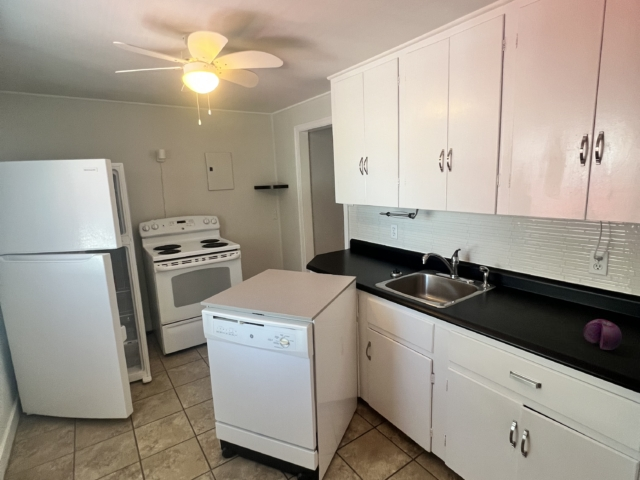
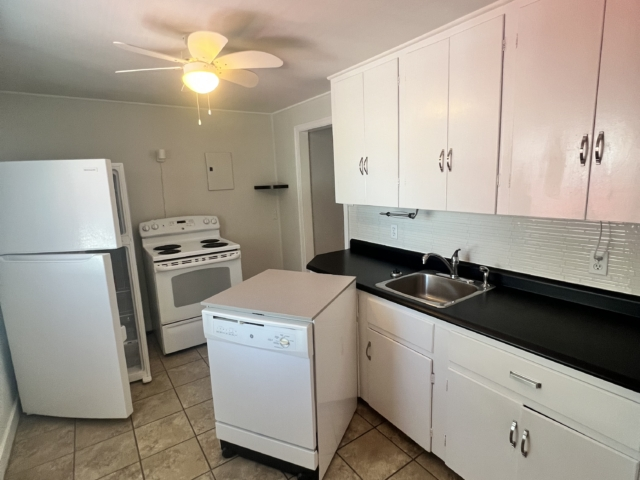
- fruit (602, 334)
